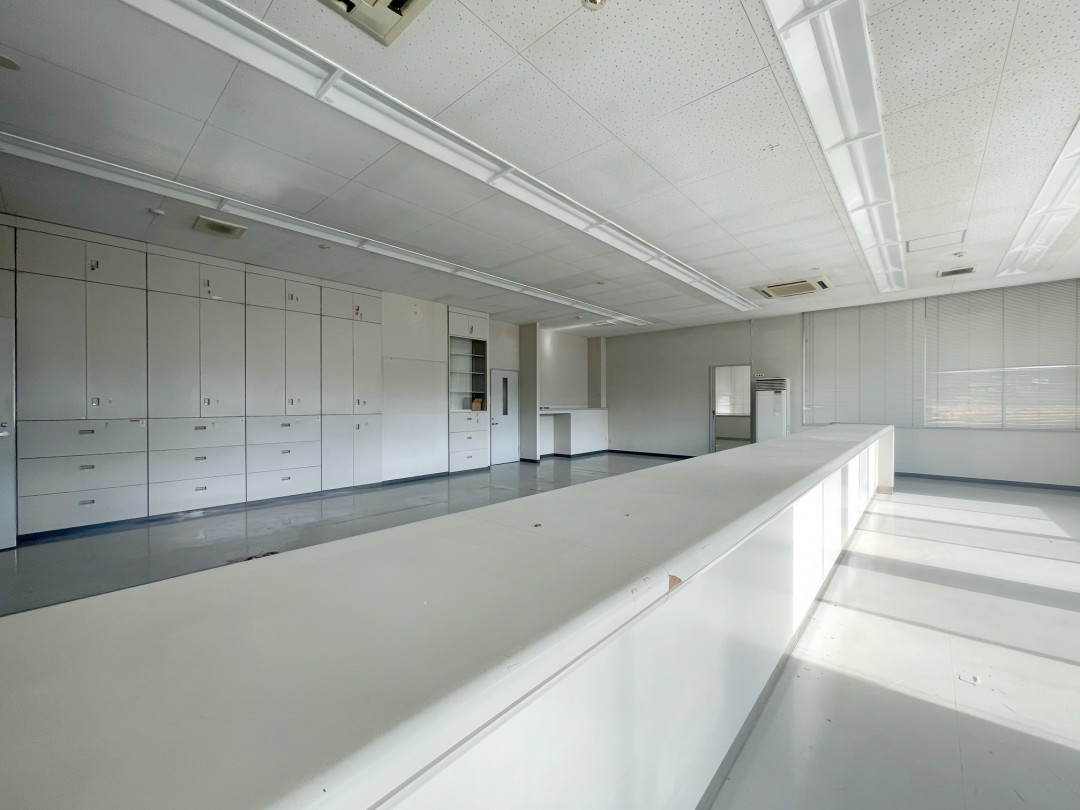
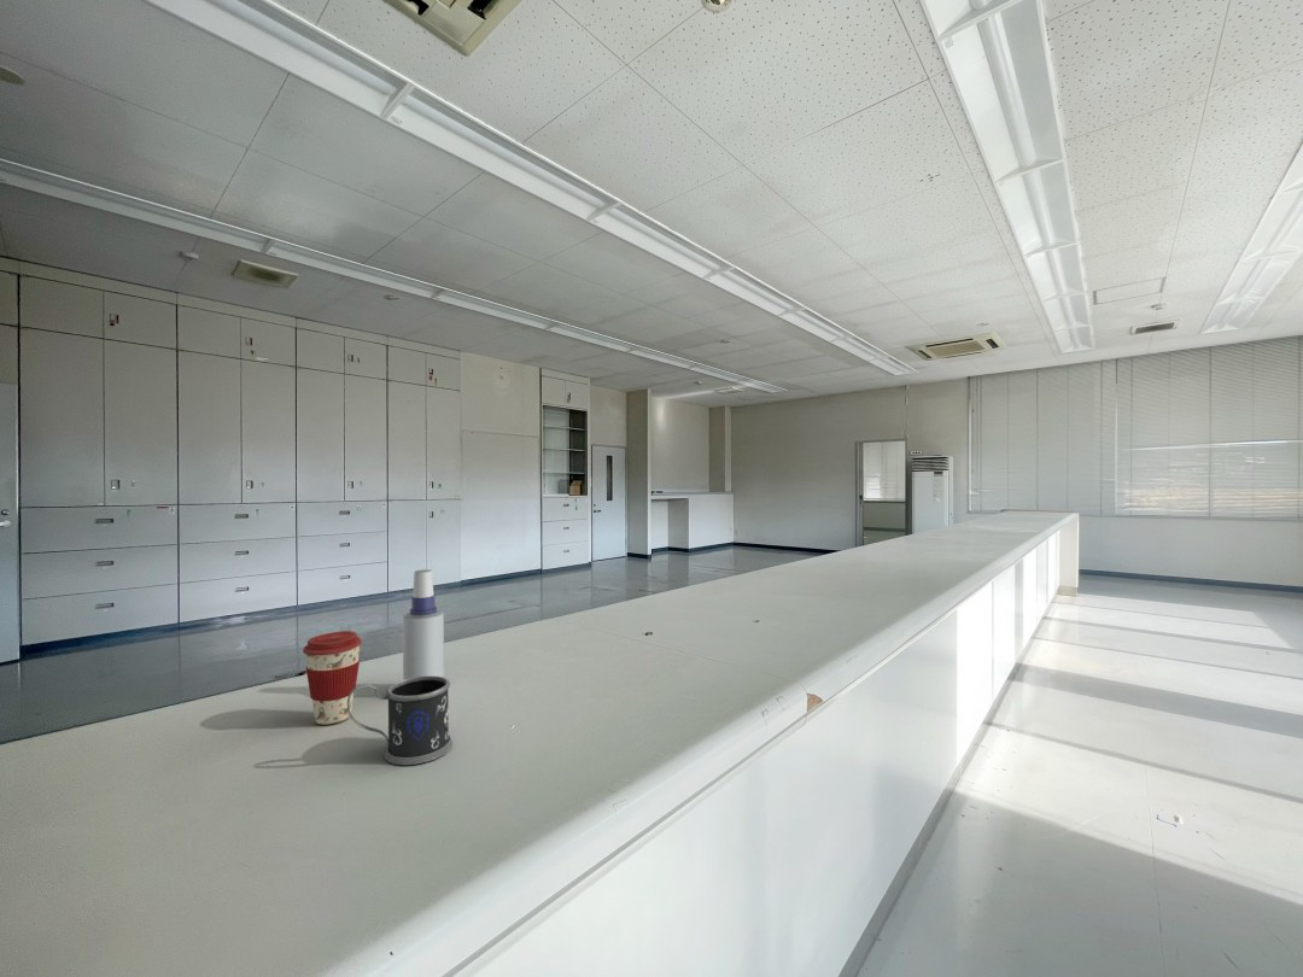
+ coffee cup (333, 677)
+ spray bottle (423, 630)
+ mug (402, 715)
